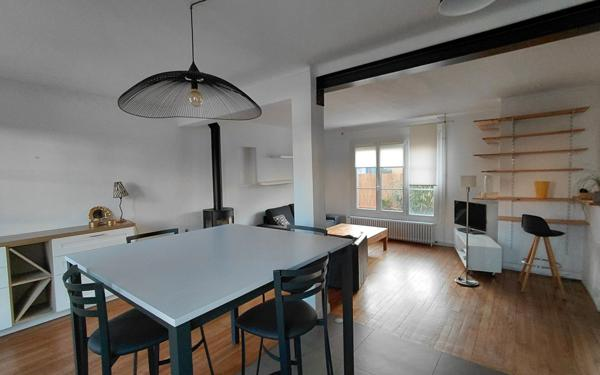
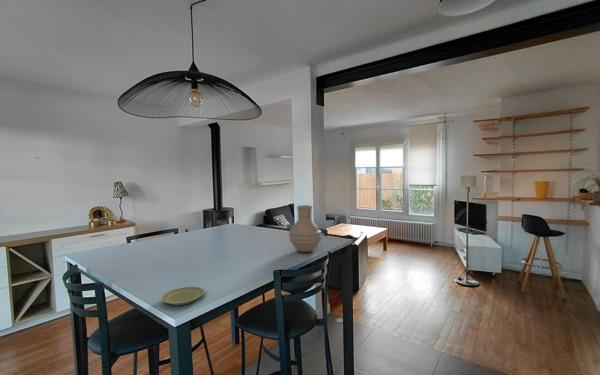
+ plate (183, 296)
+ vase (305, 228)
